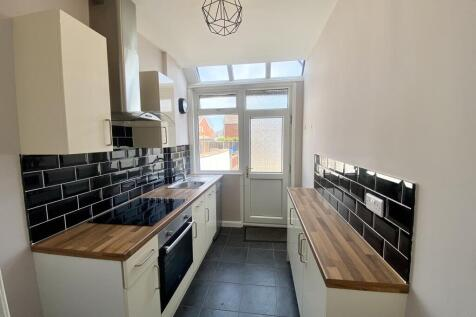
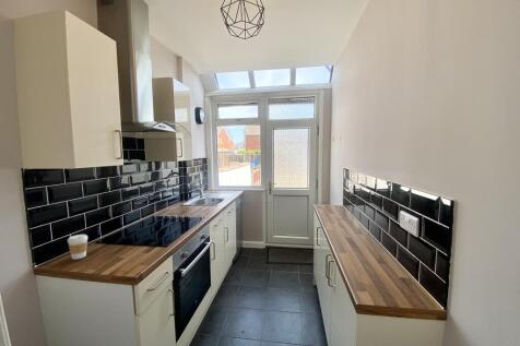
+ coffee cup (78, 246)
